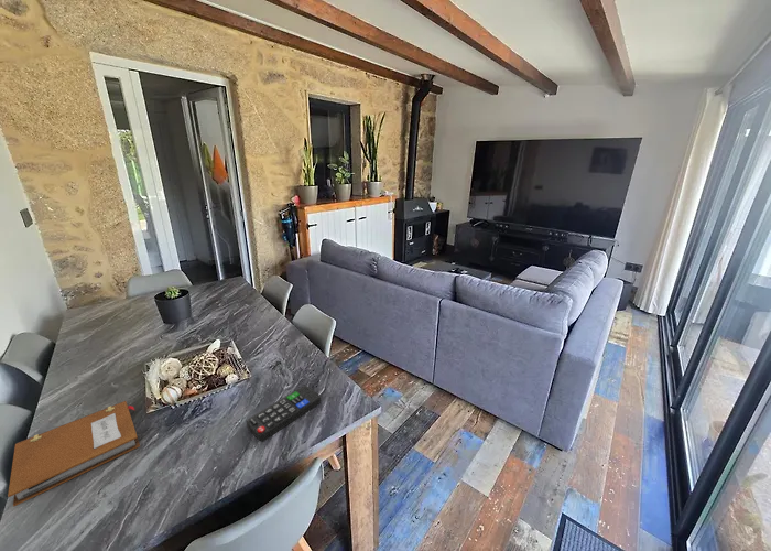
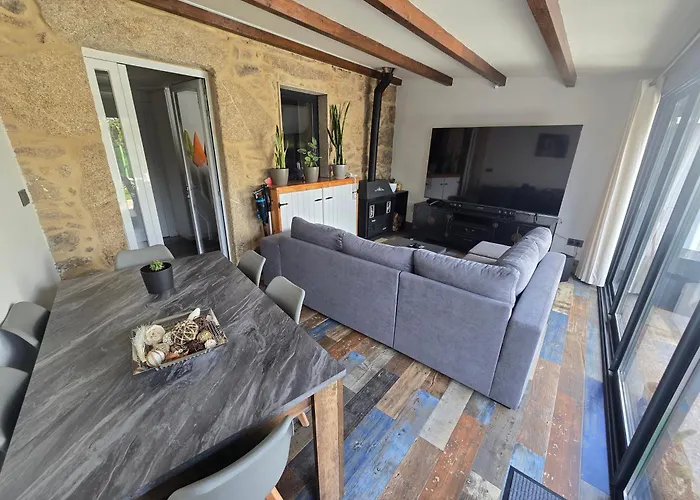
- remote control (285, 410)
- notebook (82, 442)
